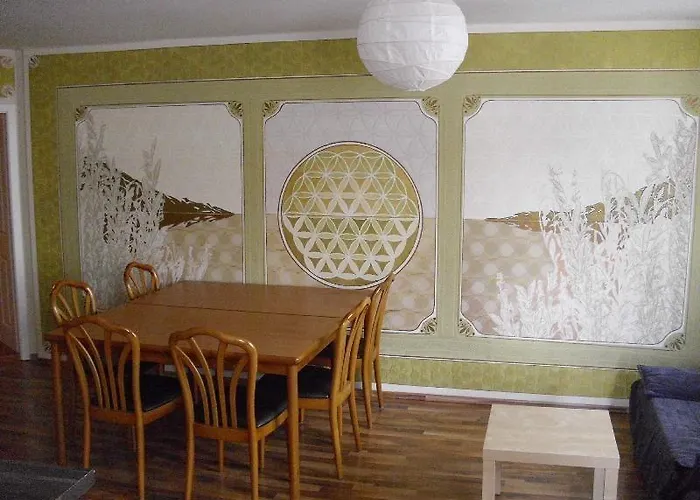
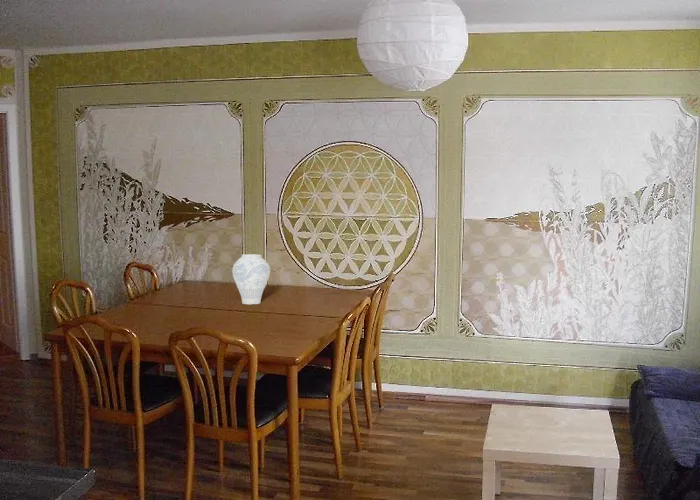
+ vase (251, 278)
